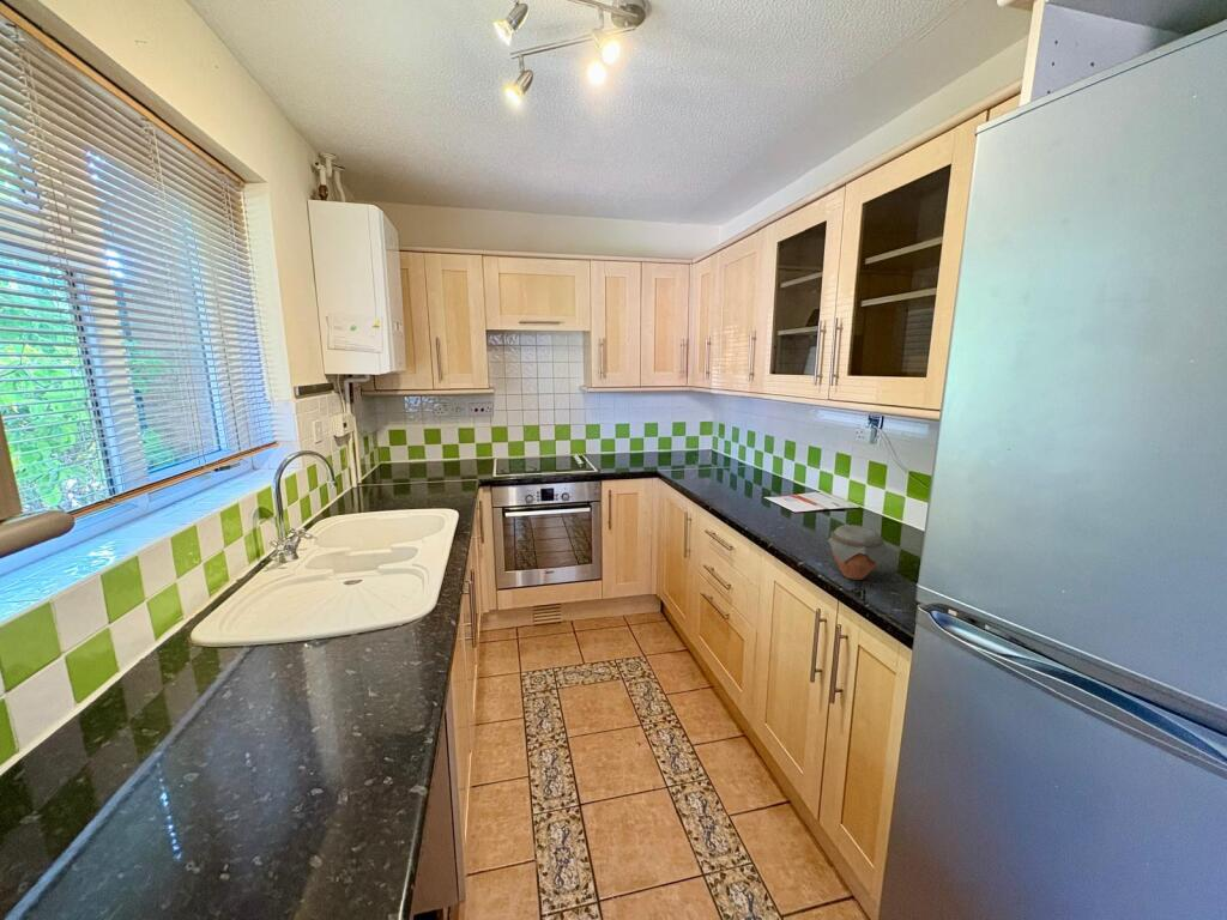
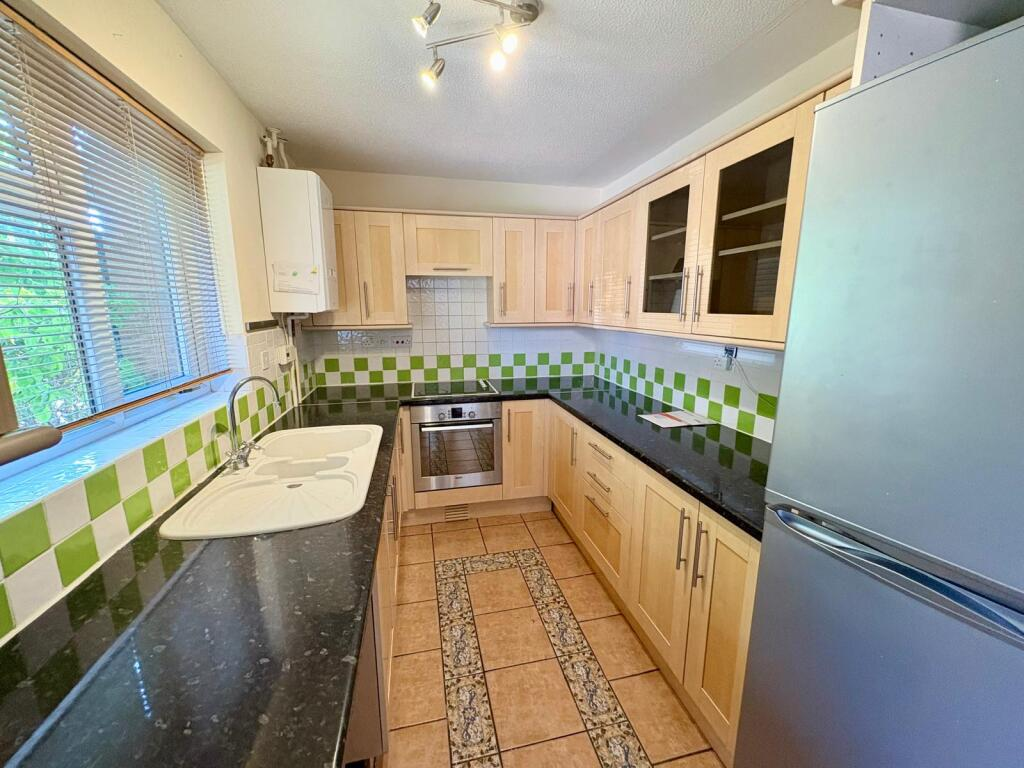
- jar (856, 552)
